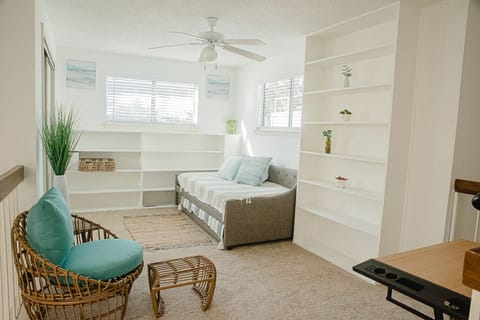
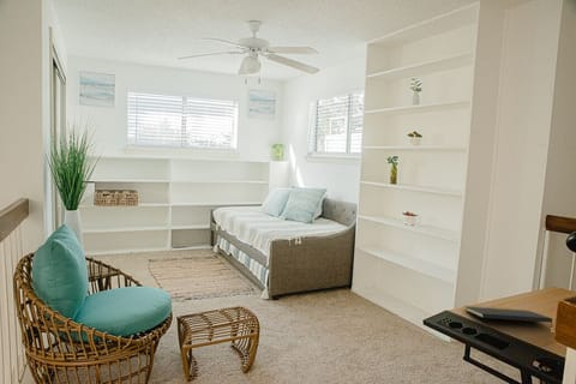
+ notepad (504, 313)
